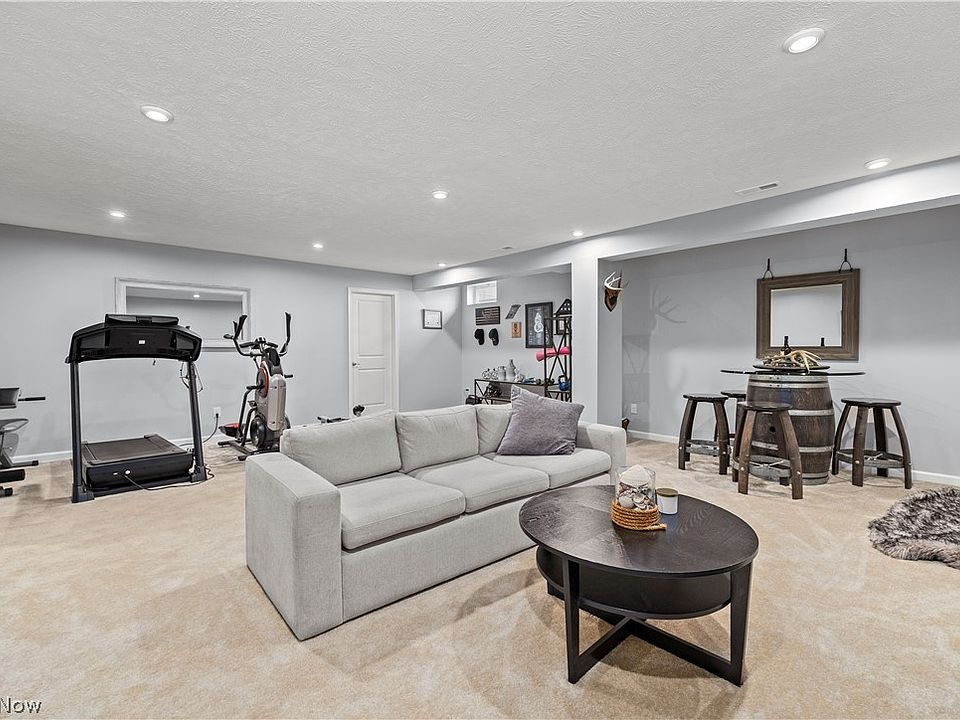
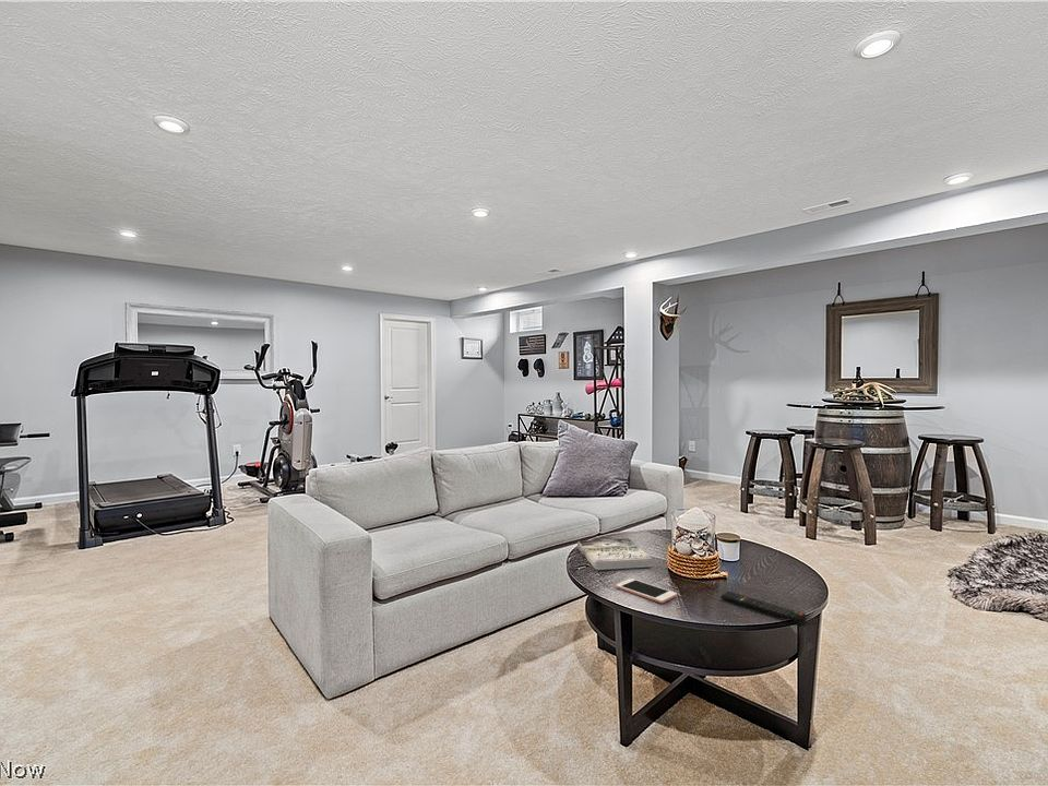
+ cell phone (645, 590)
+ remote control (762, 607)
+ book (612, 552)
